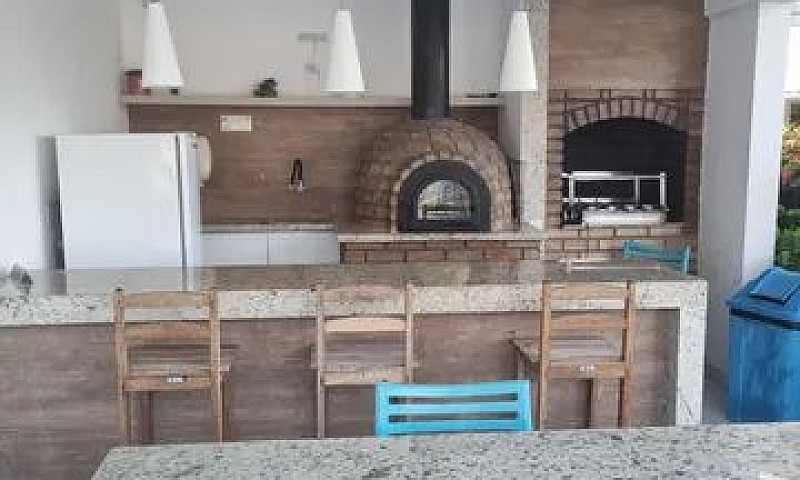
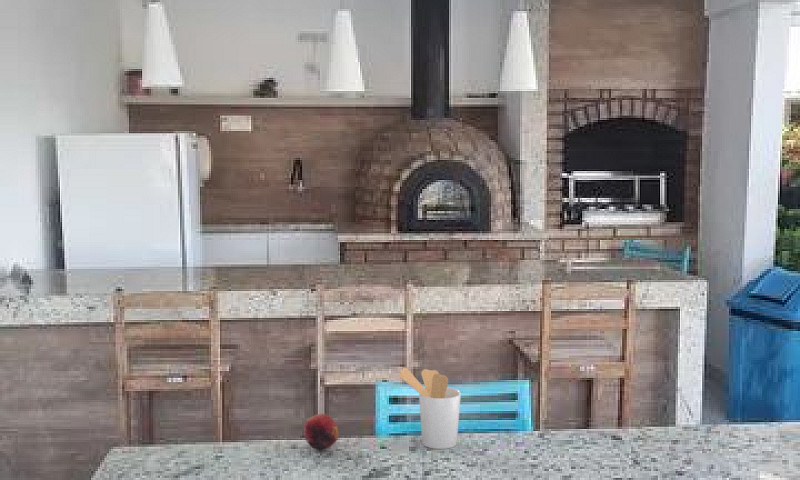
+ utensil holder (428, 405)
+ fruit (321, 432)
